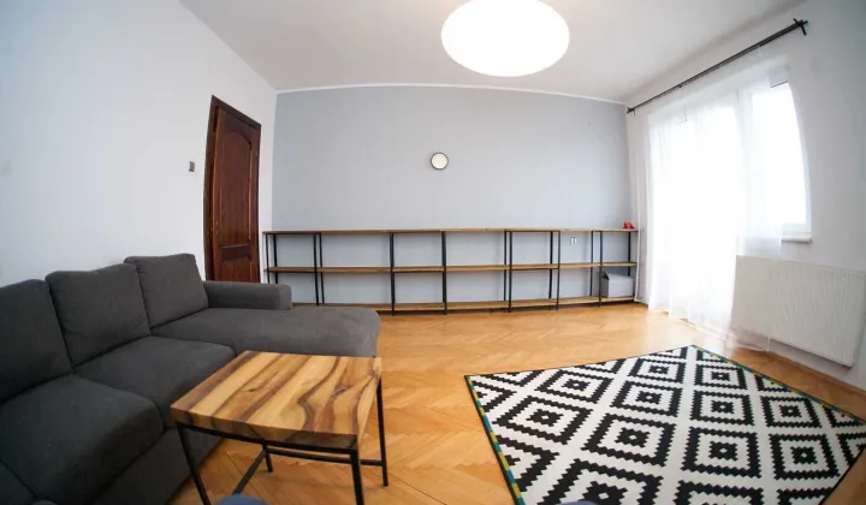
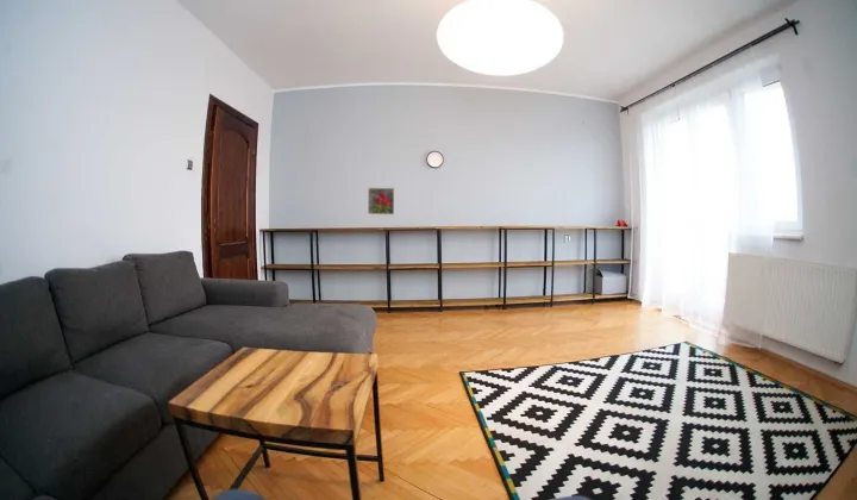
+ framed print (381, 201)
